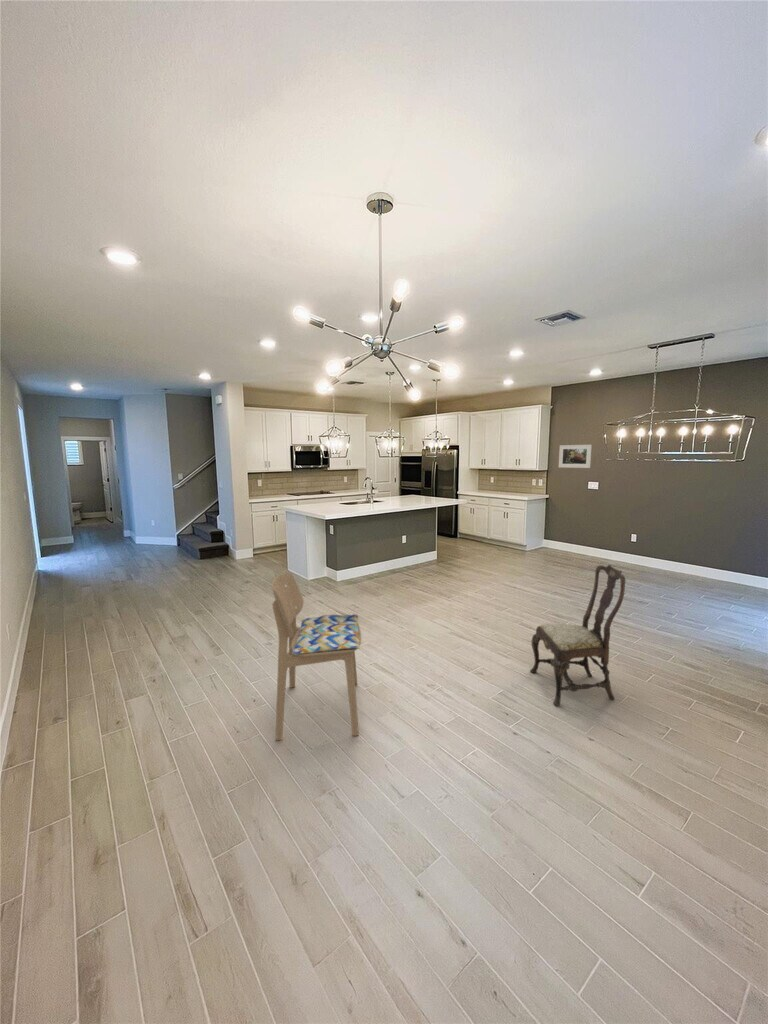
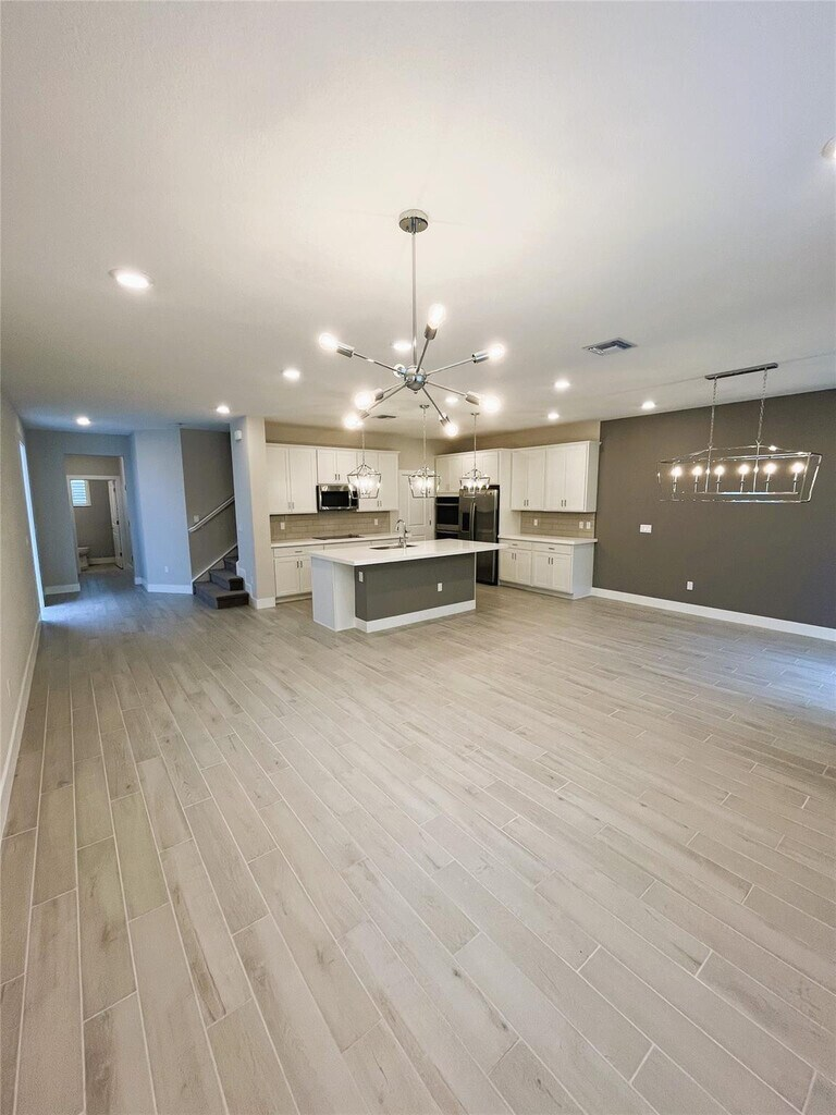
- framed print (574, 456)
- dining chair (575, 627)
- dining chair (318, 645)
